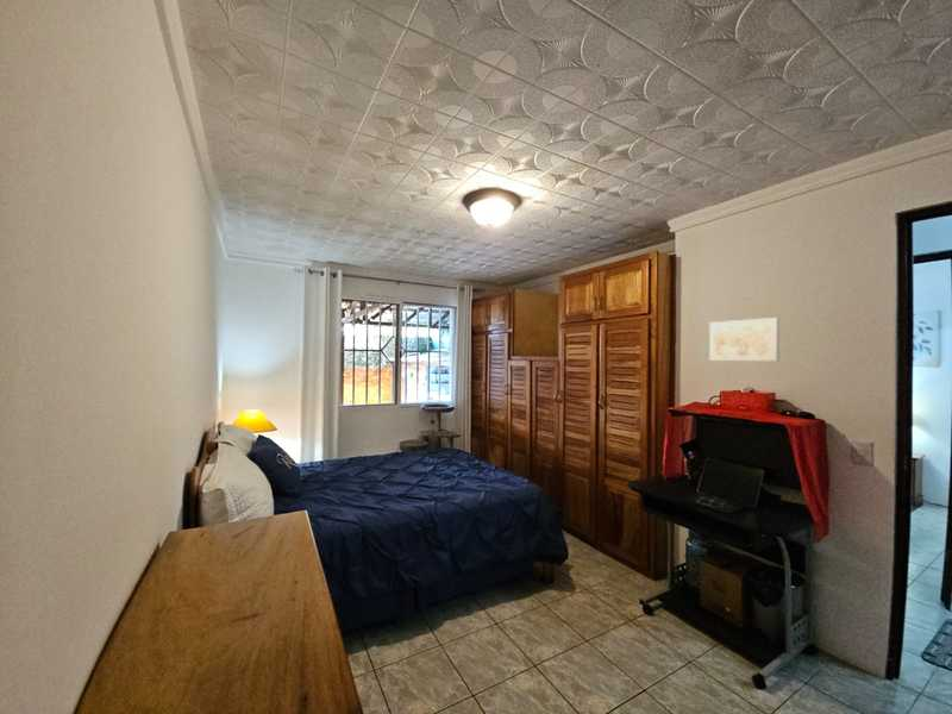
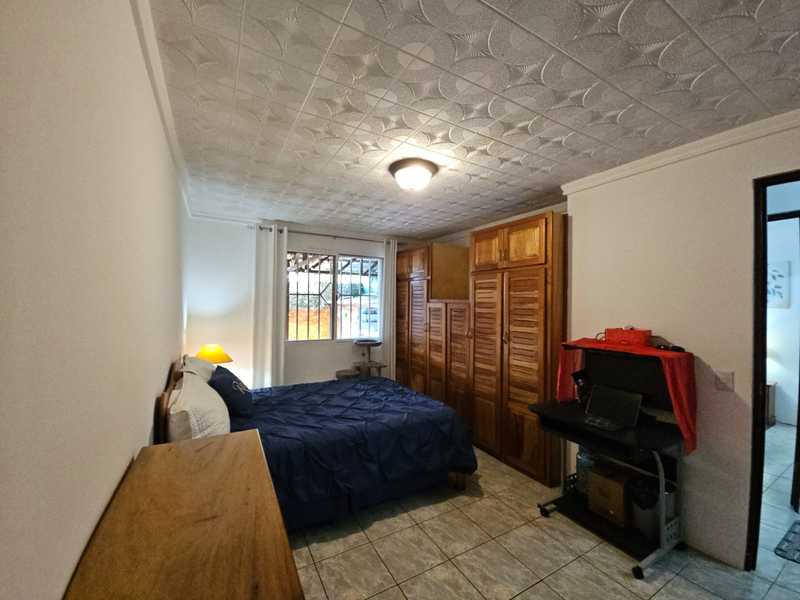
- wall art (741, 340)
